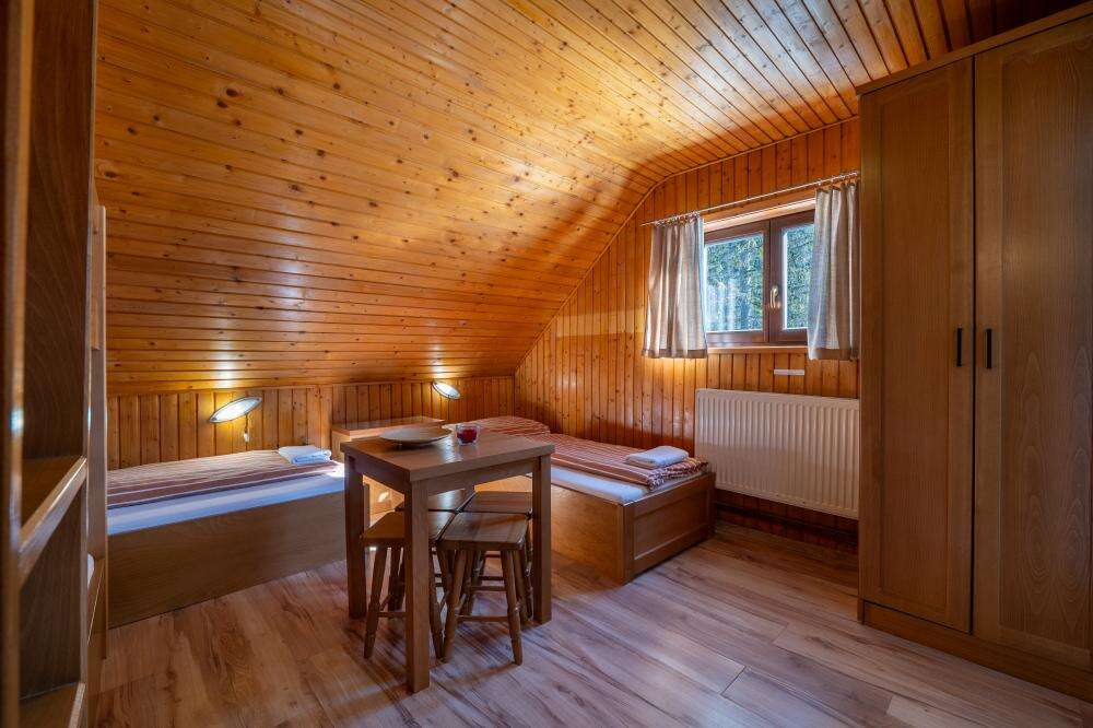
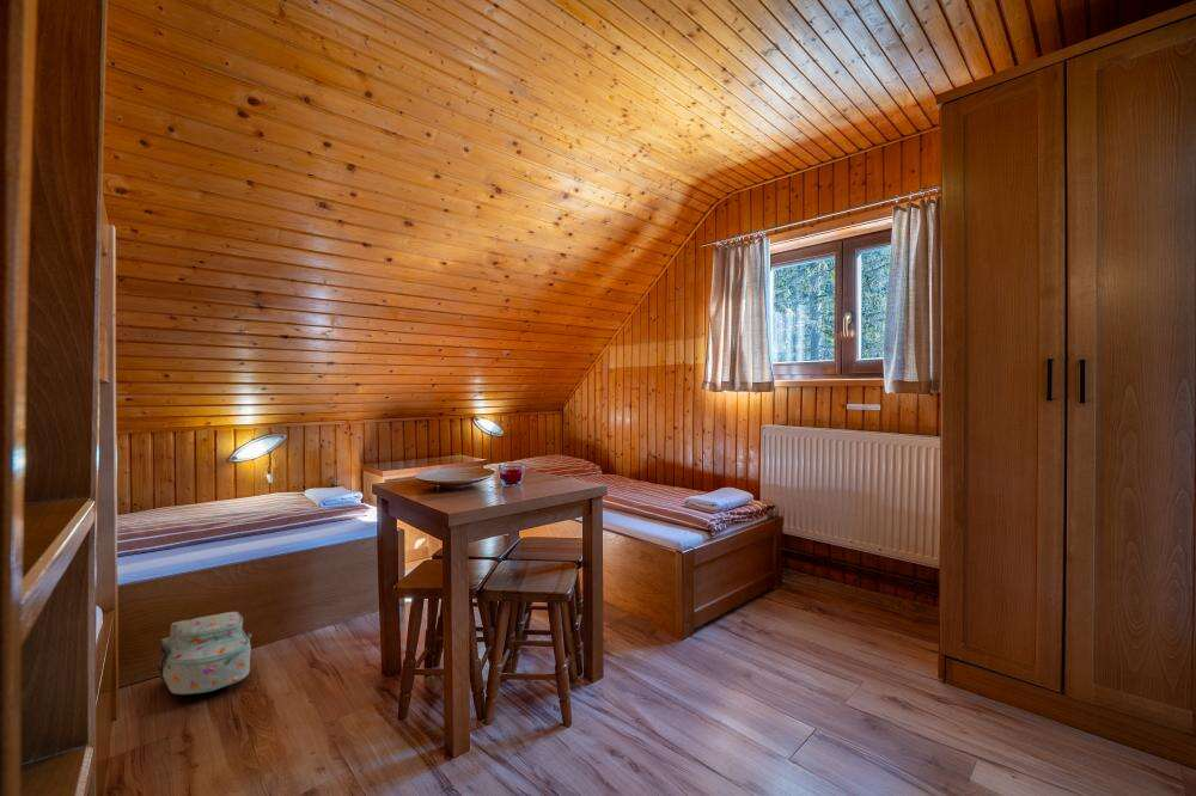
+ backpack (207, 650)
